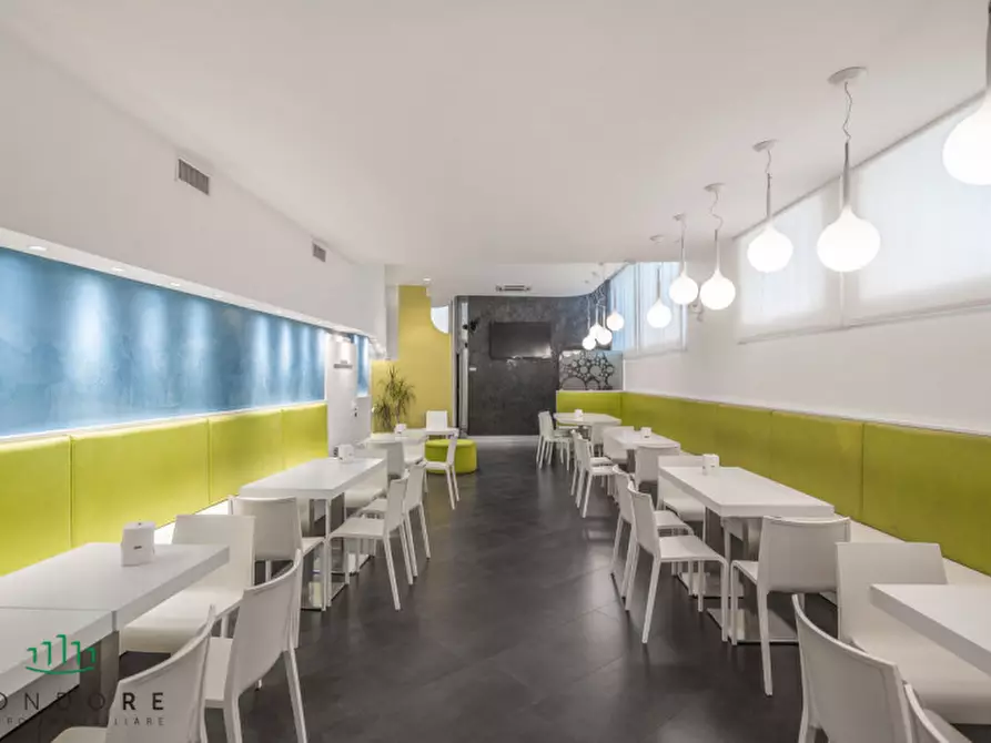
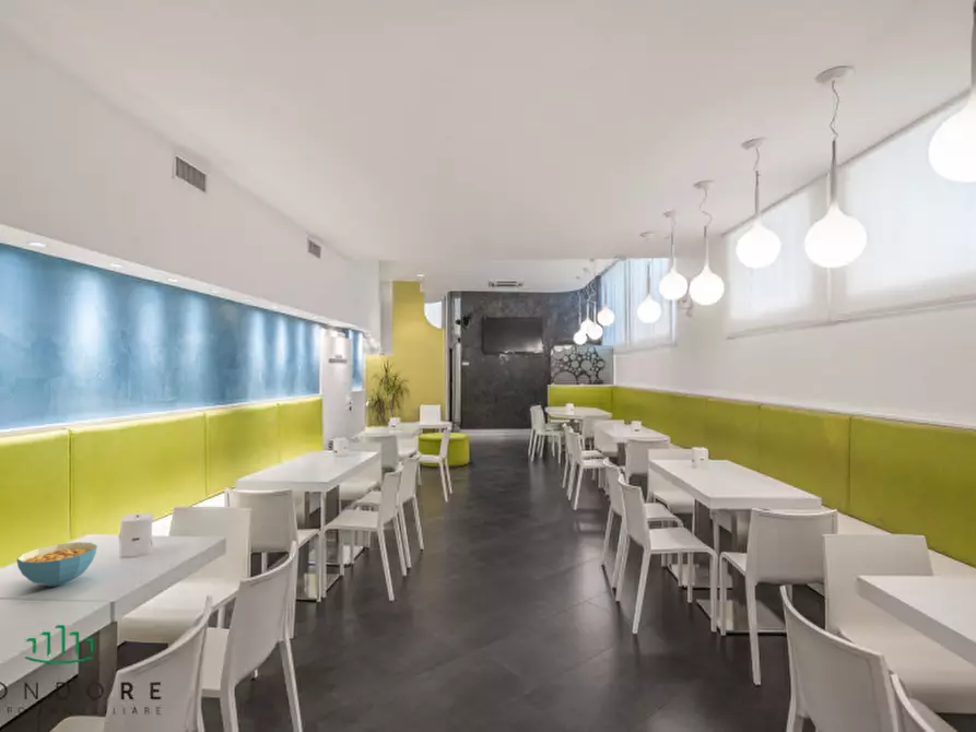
+ cereal bowl (58, 567)
